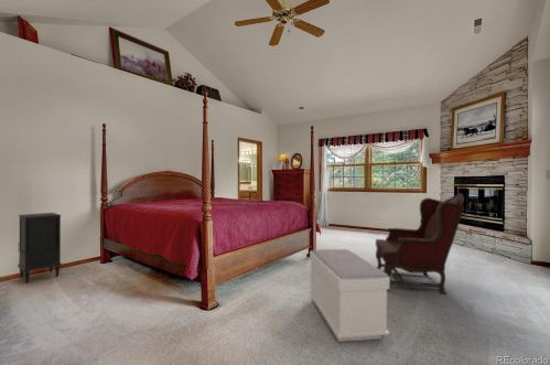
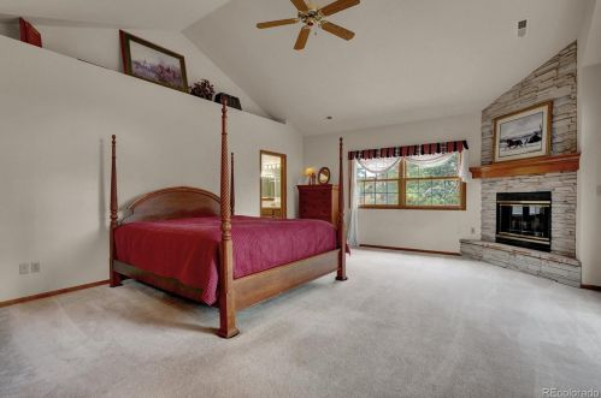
- bench (343, 288)
- armchair (417, 236)
- nightstand (40, 245)
